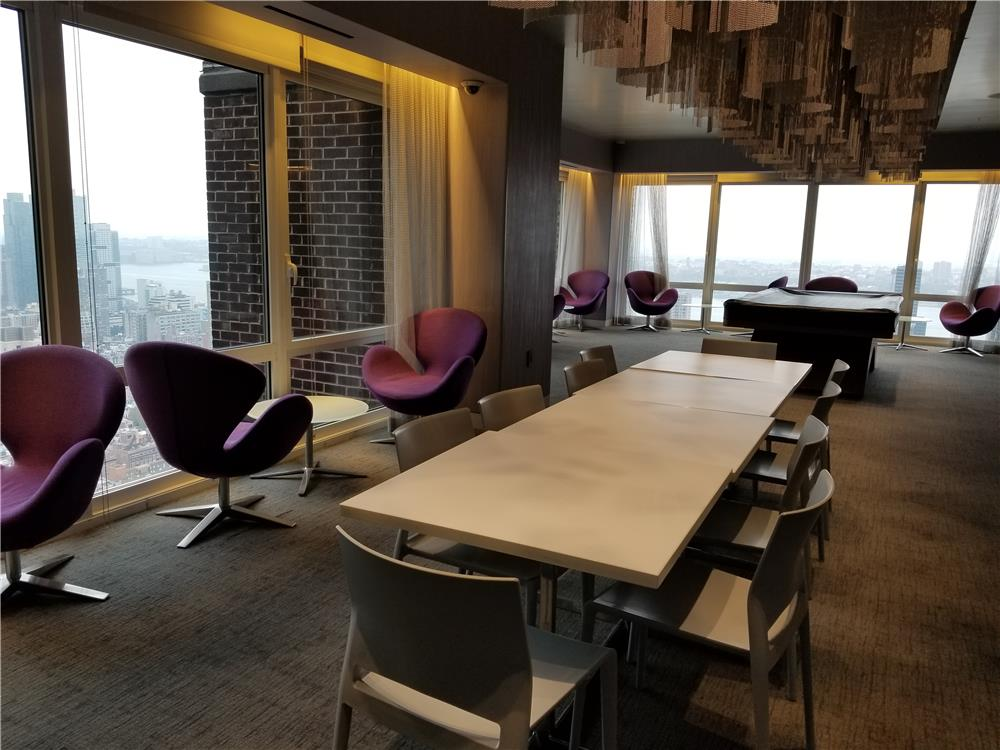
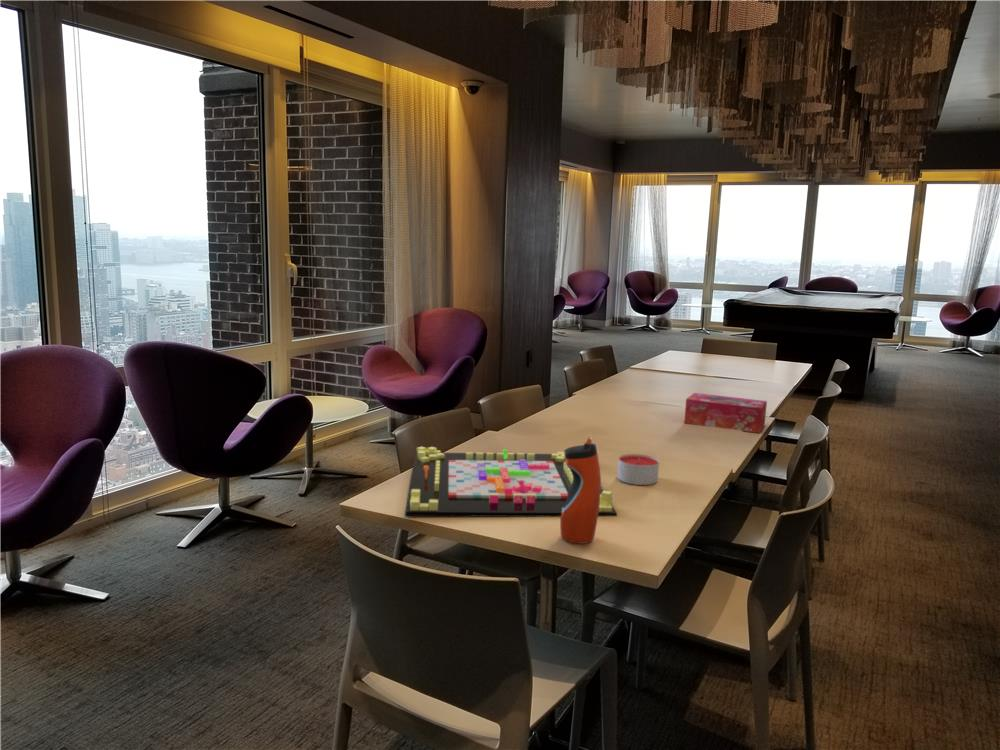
+ tissue box (725, 412)
+ candle (638, 468)
+ gameboard (504, 473)
+ water bottle (581, 488)
